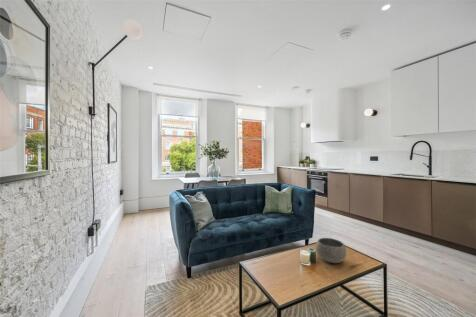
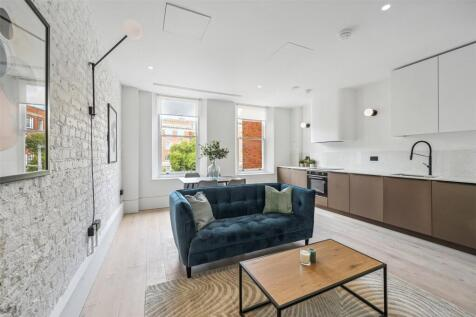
- bowl (330, 251)
